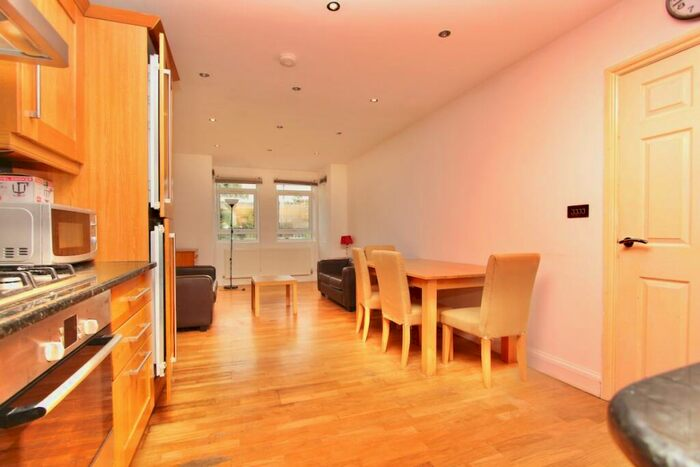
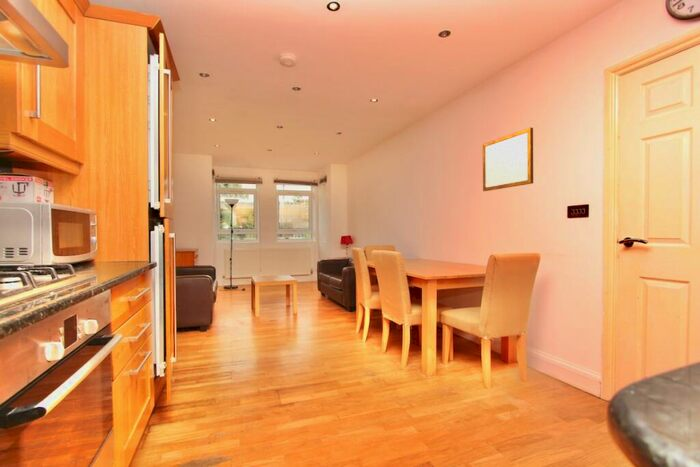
+ writing board (505, 162)
